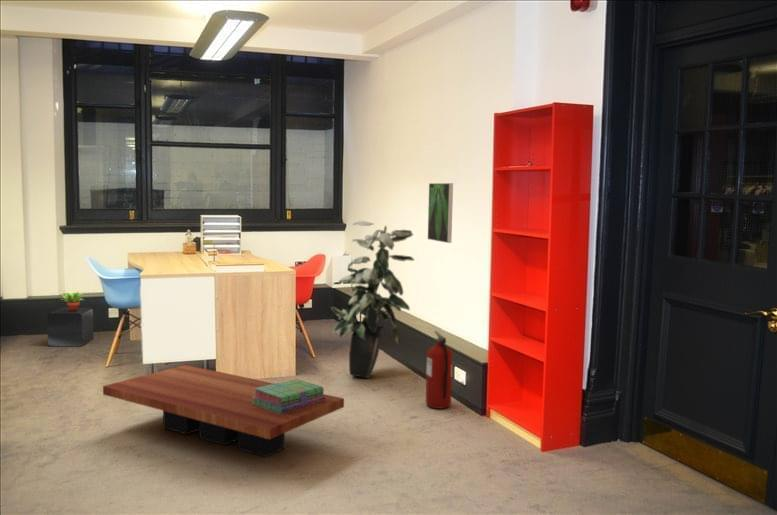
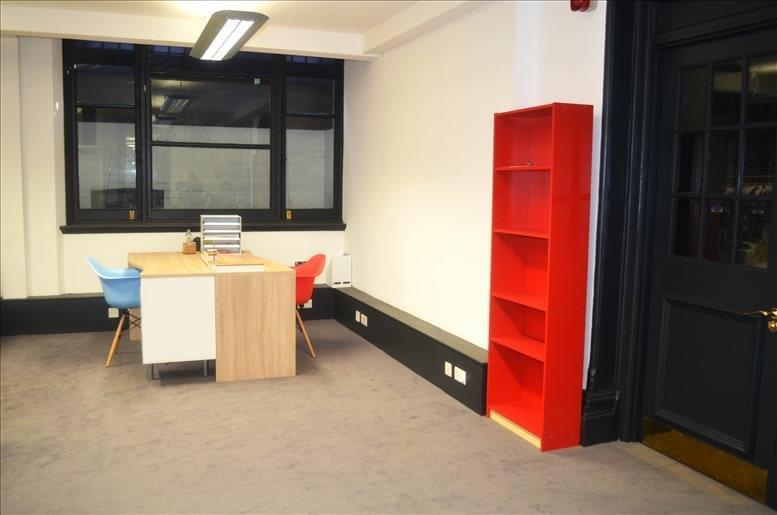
- indoor plant (370, 299)
- coffee table (221, 415)
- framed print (439, 212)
- stack of books (289, 394)
- fire extinguisher (440, 370)
- speaker (71, 326)
- succulent plant (72, 300)
